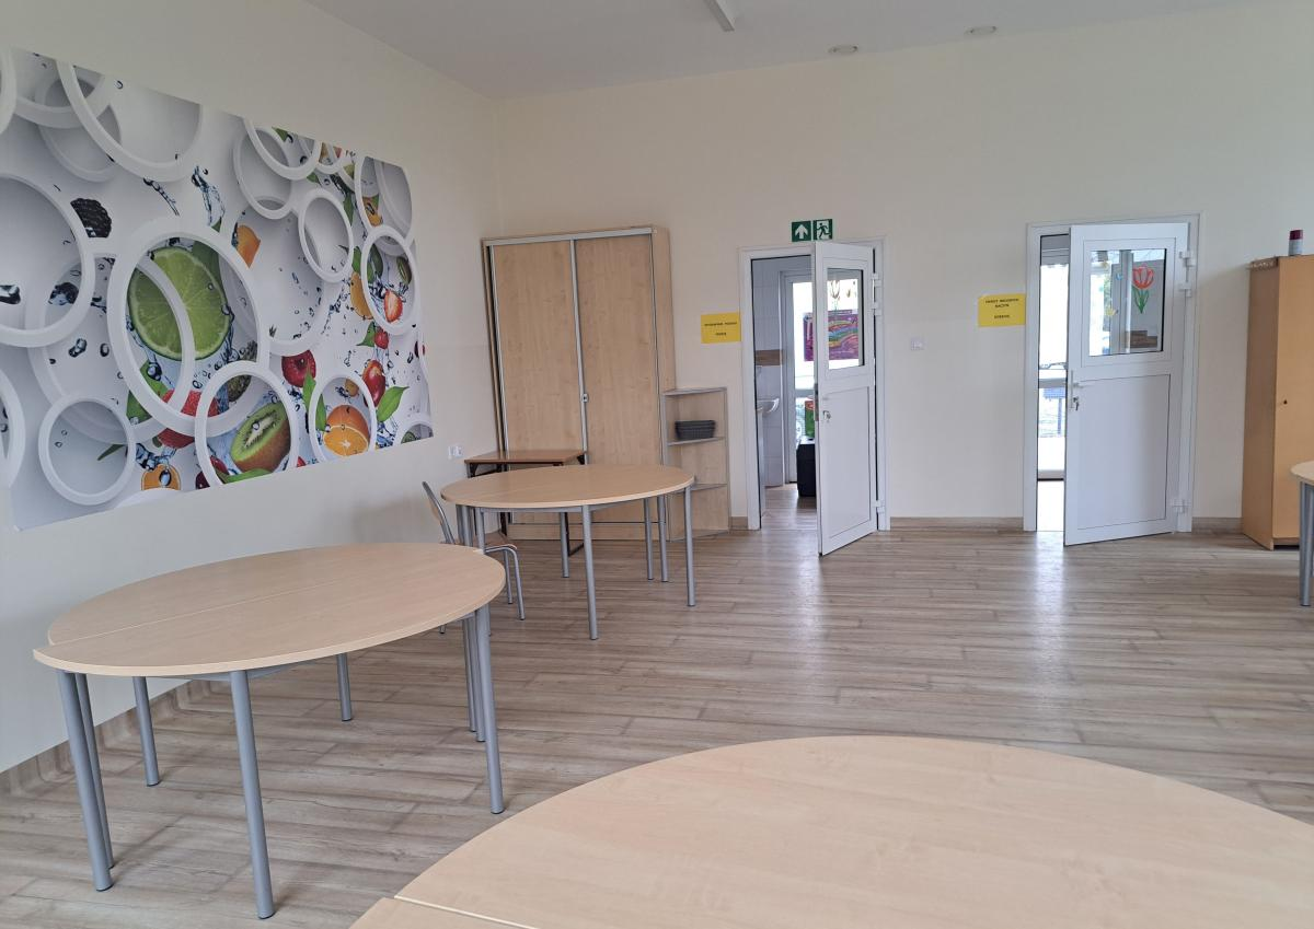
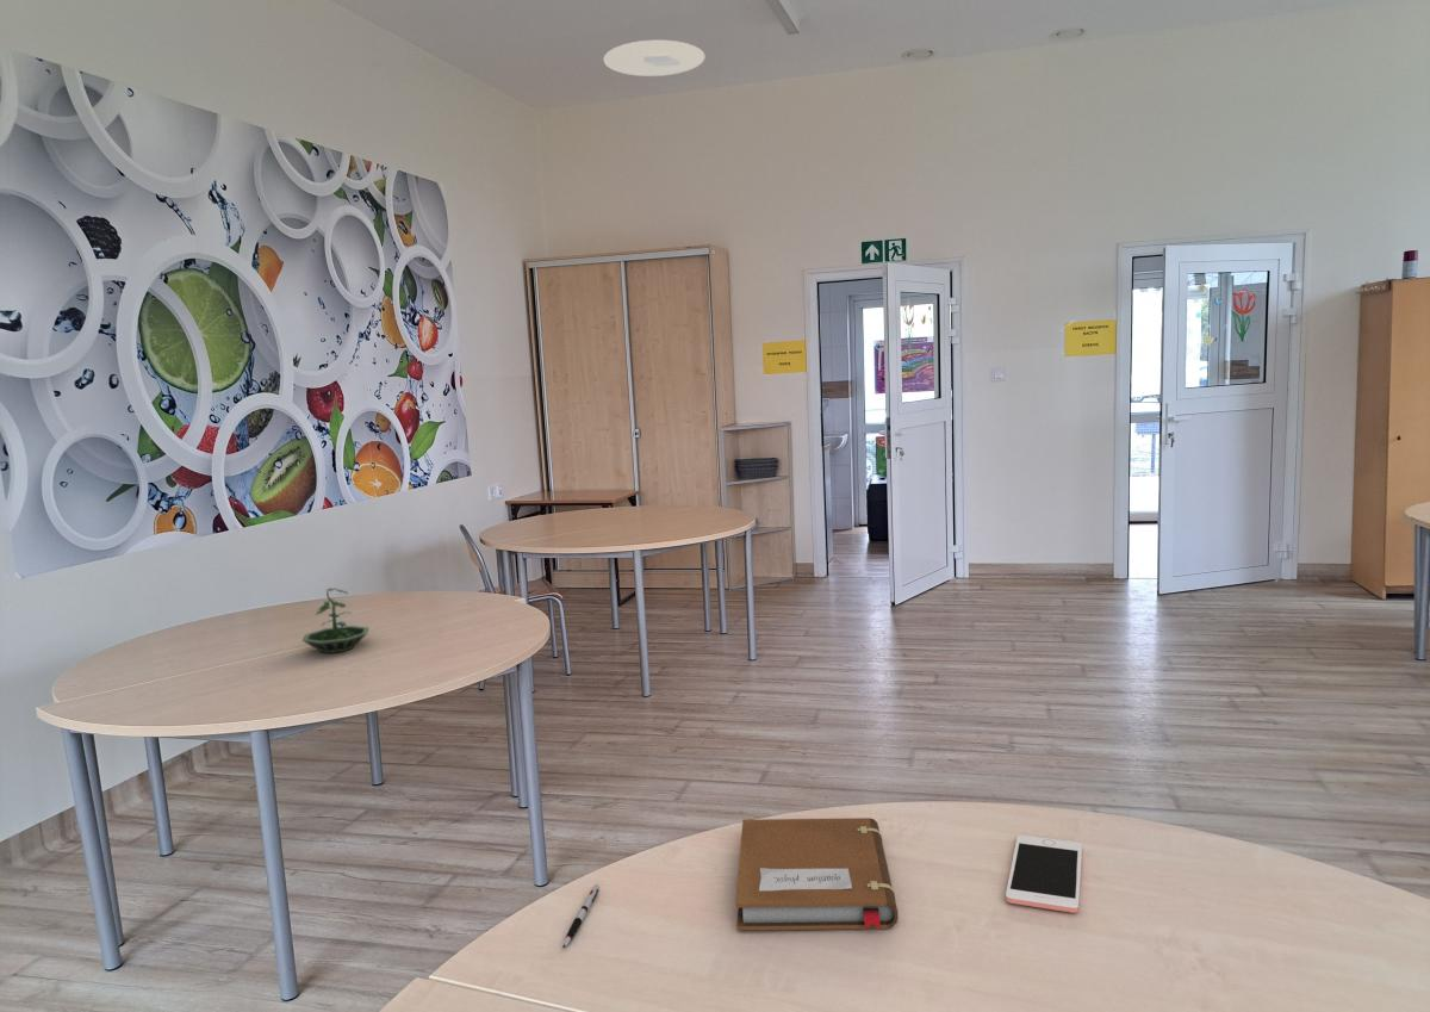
+ terrarium (332, 600)
+ notebook (814, 871)
+ ceiling light (653, 54)
+ cell phone (1045, 870)
+ pen (582, 914)
